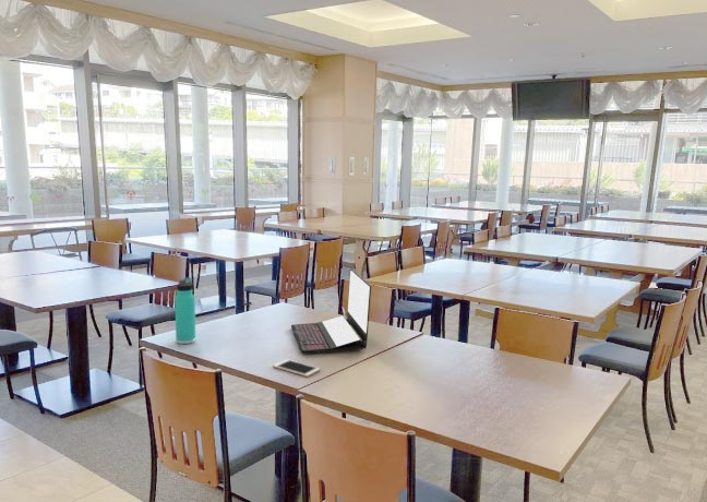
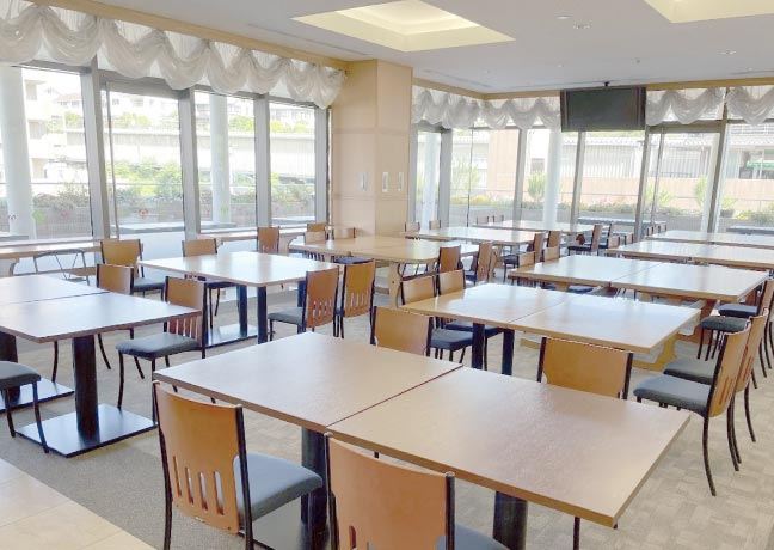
- thermos bottle (184, 310)
- cell phone (296, 367)
- laptop (333, 318)
